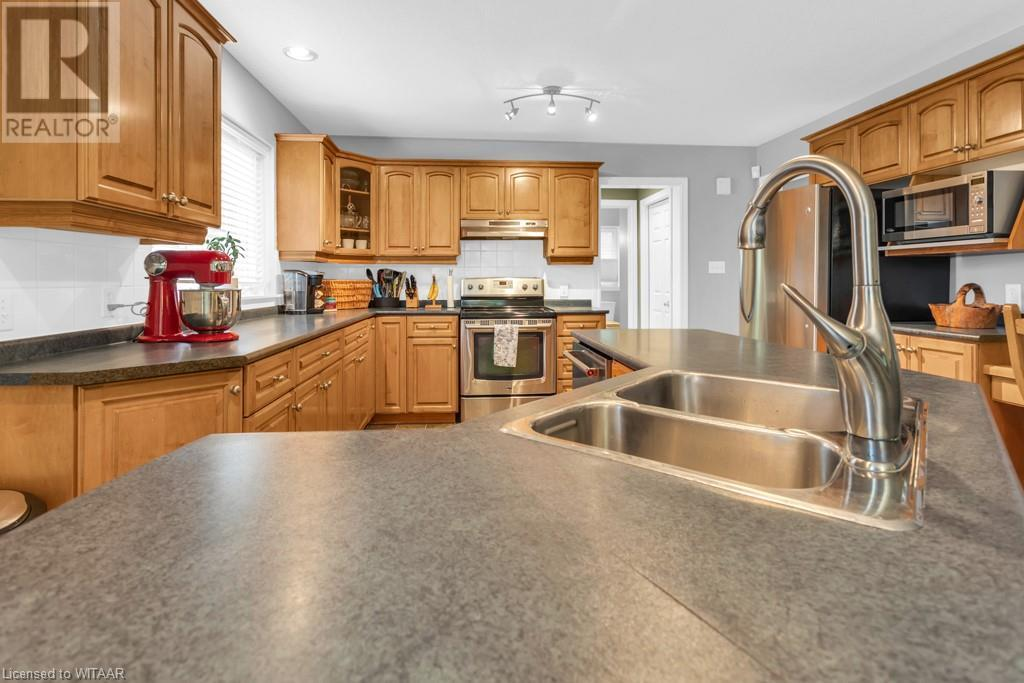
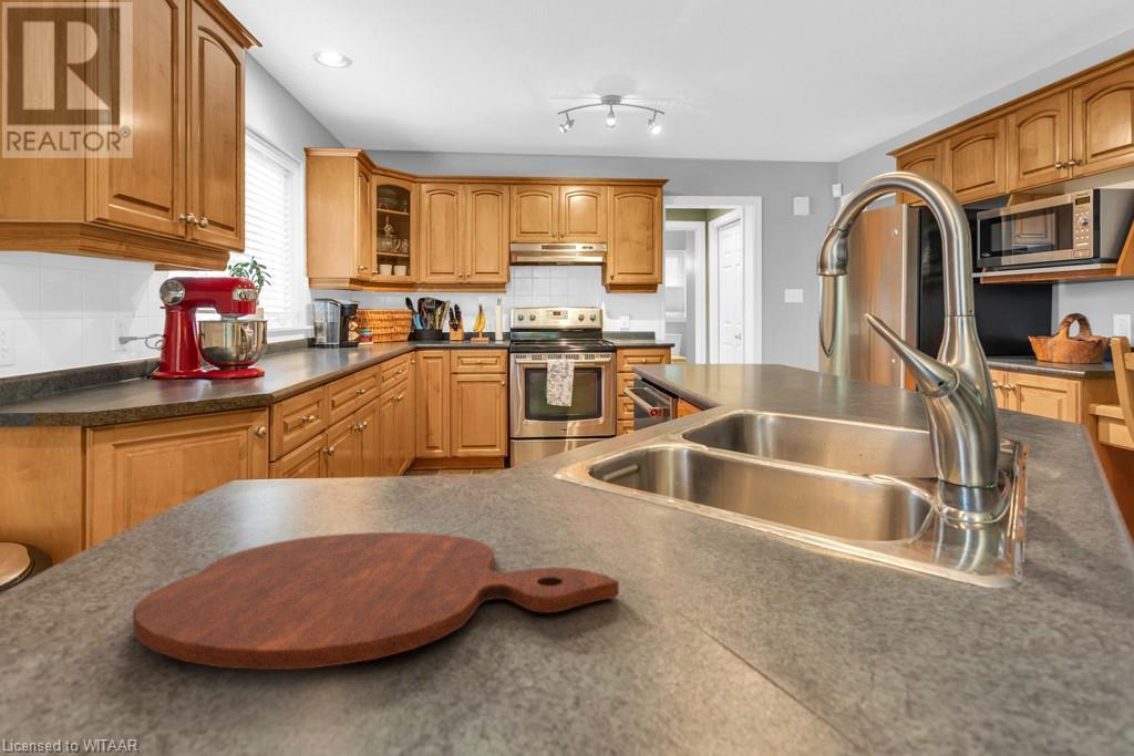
+ cutting board (400, 583)
